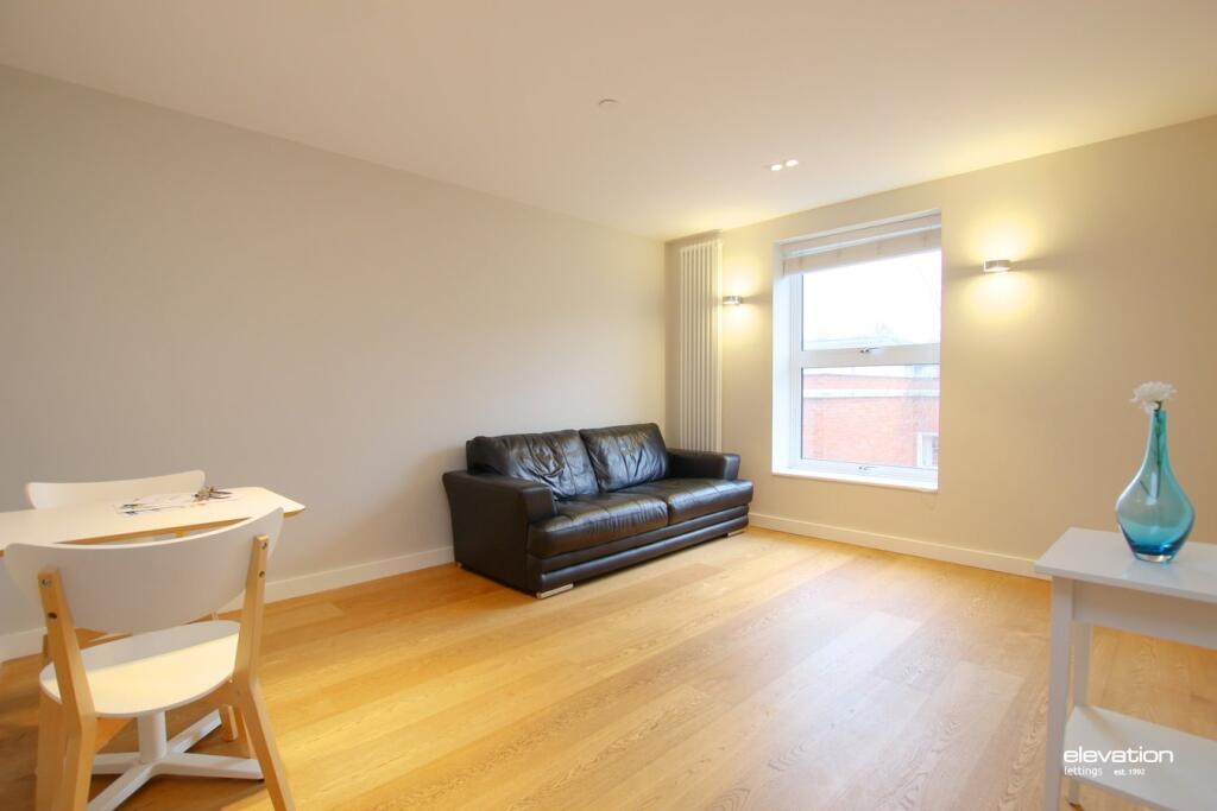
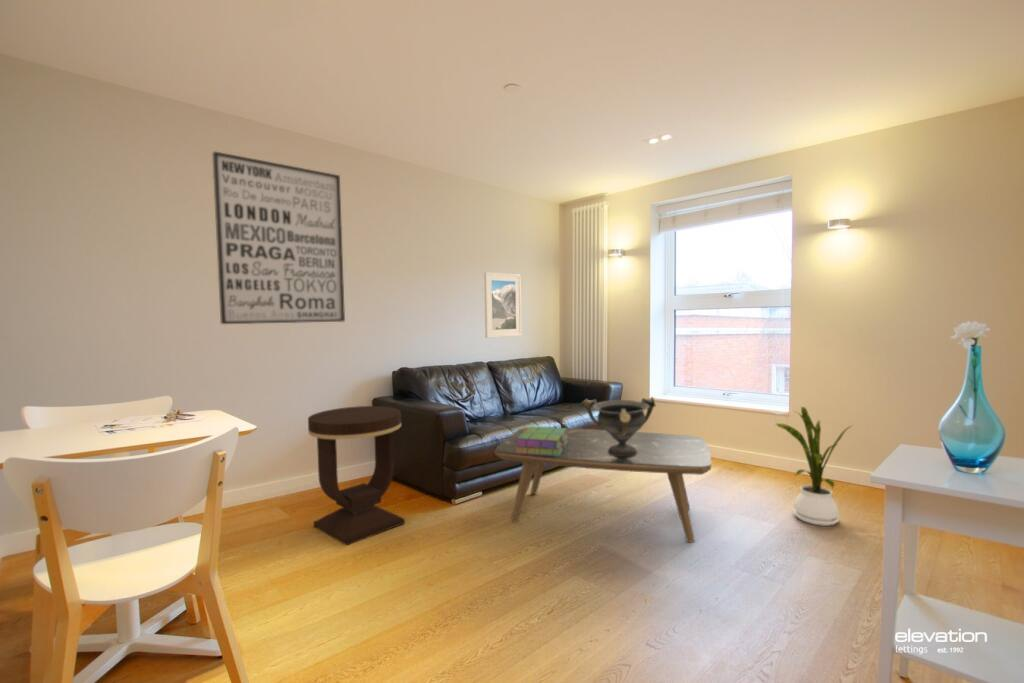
+ coffee table (603, 469)
+ side table (359, 484)
+ decorative bowl (627, 426)
+ stack of books (542, 439)
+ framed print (503, 305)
+ house plant (813, 460)
+ wall art (284, 244)
